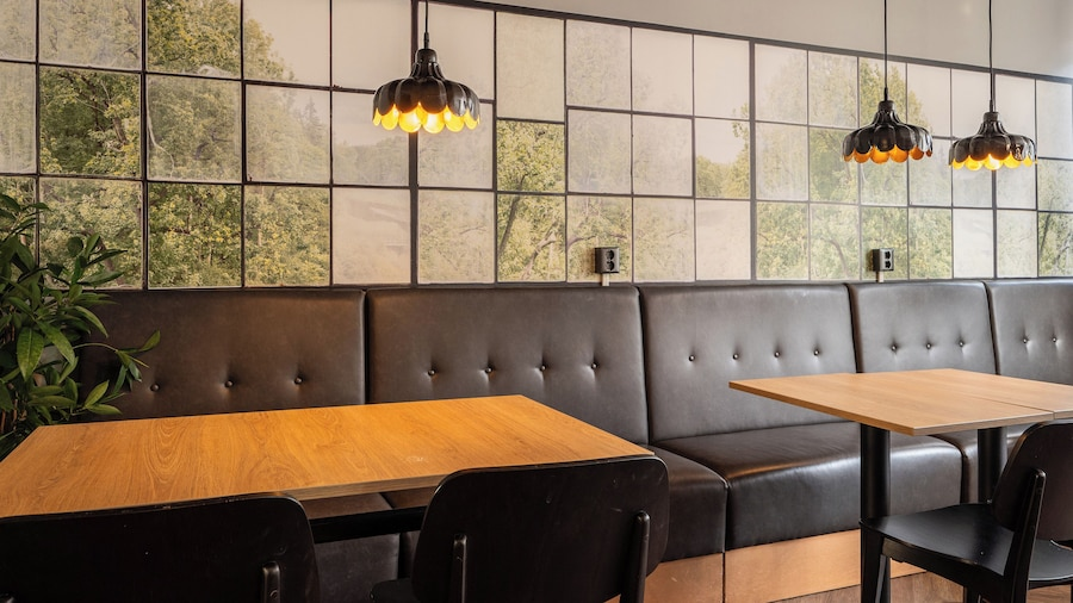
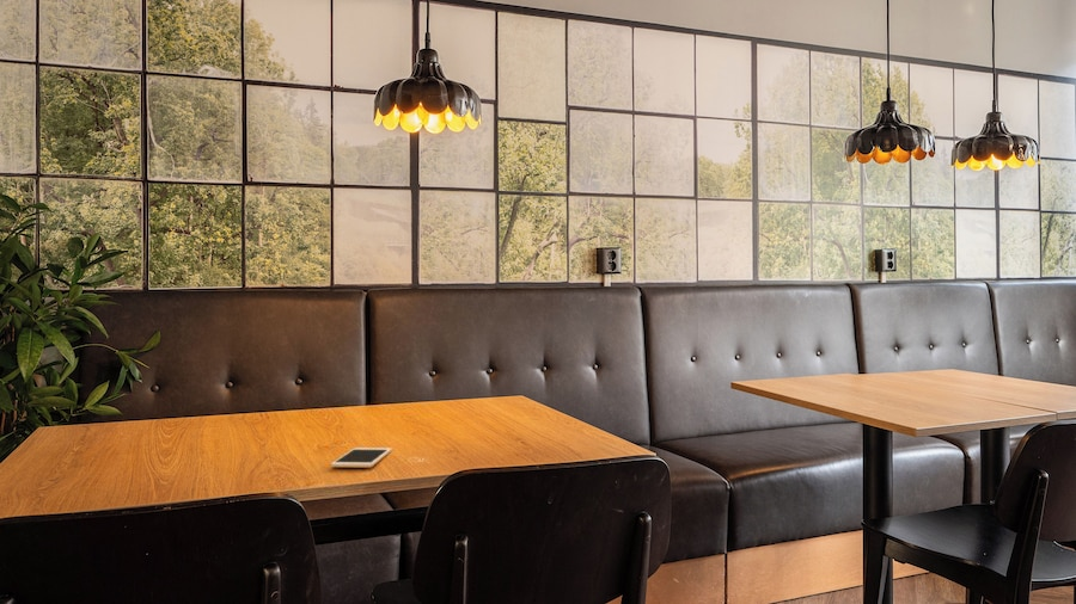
+ cell phone (362, 456)
